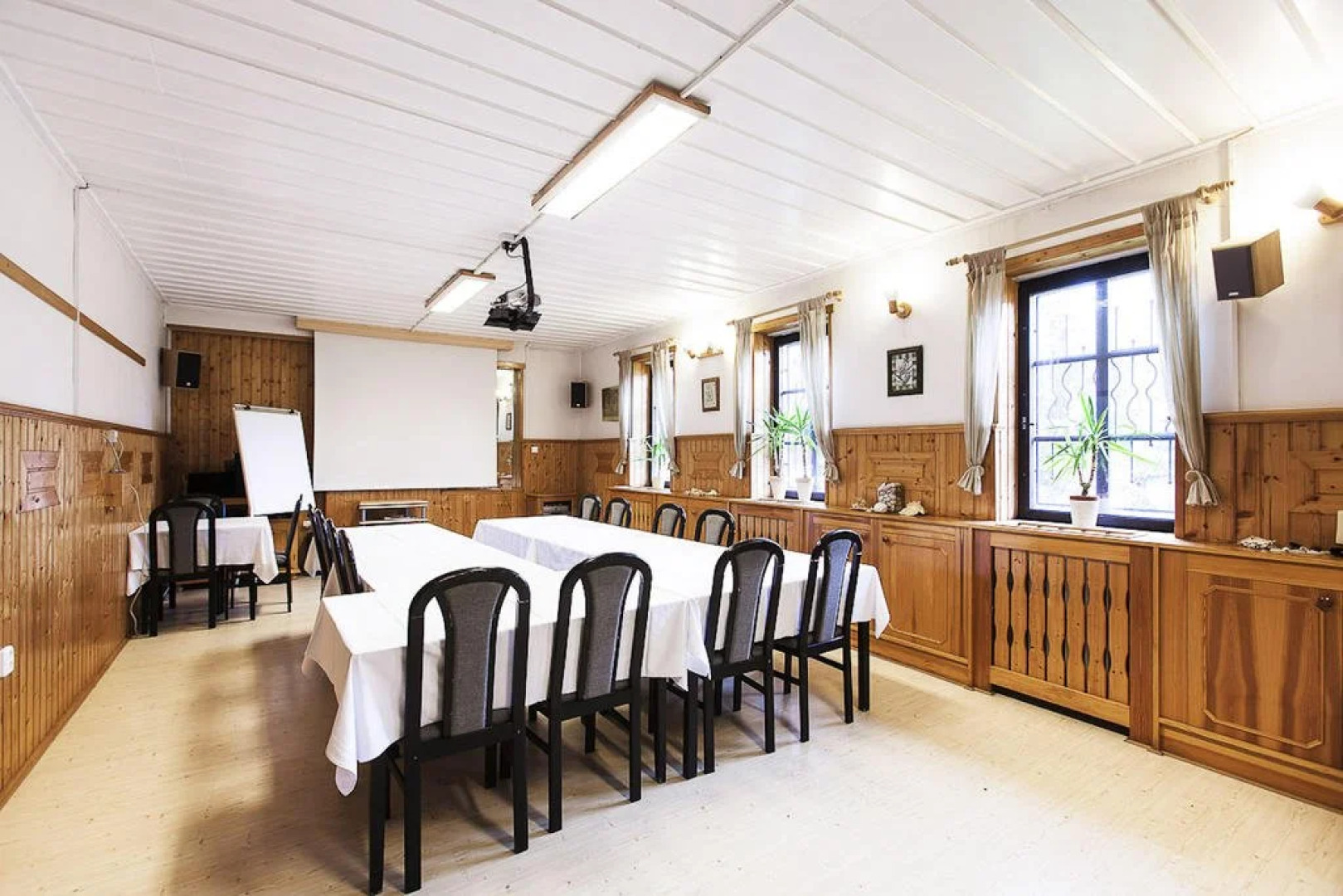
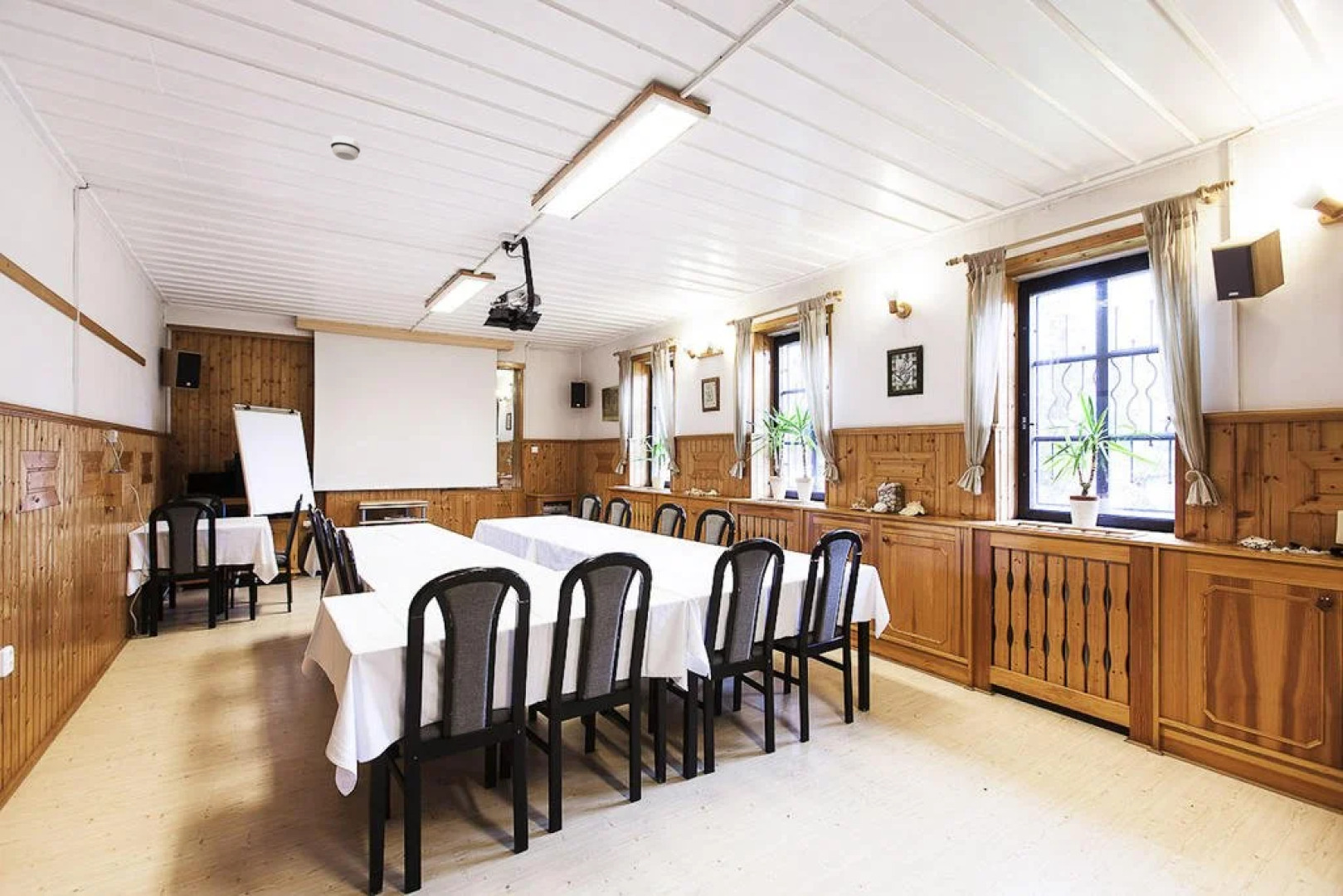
+ smoke detector (345, 149)
